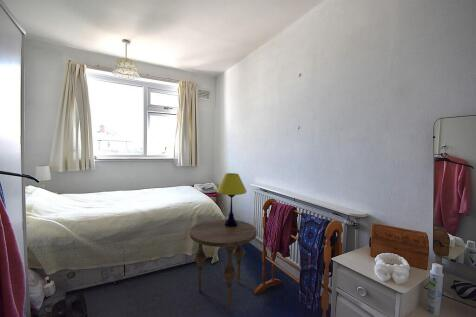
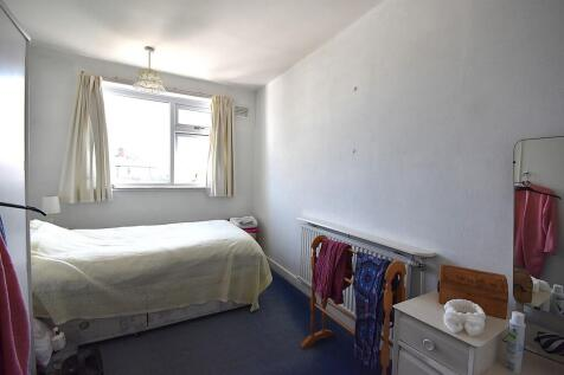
- table lamp (231, 199)
- side table (227, 261)
